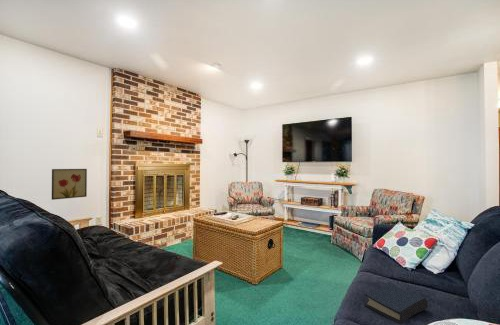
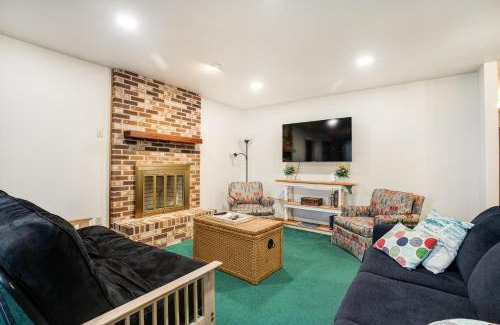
- wall art (69, 183)
- hardback book (395, 301)
